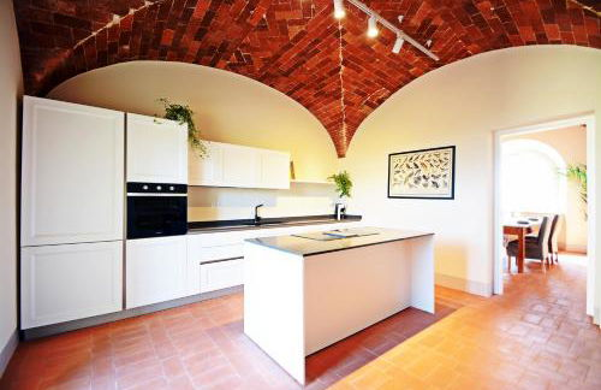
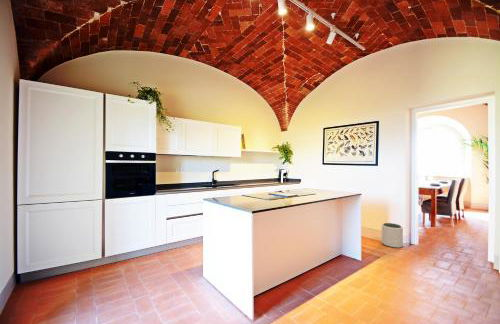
+ plant pot (392, 234)
